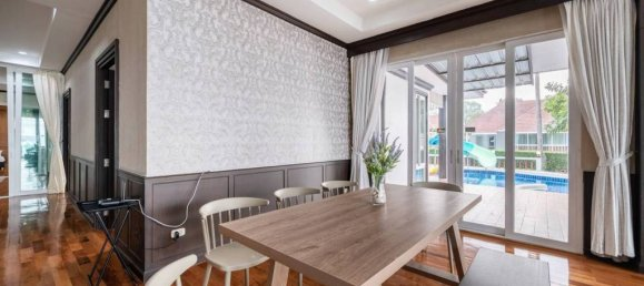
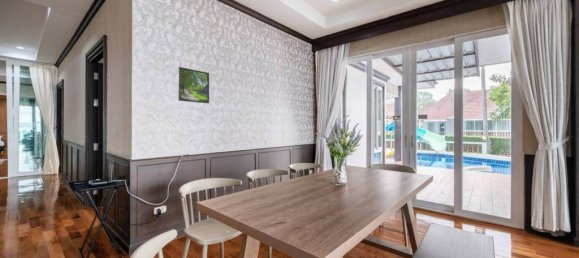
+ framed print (194, 86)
